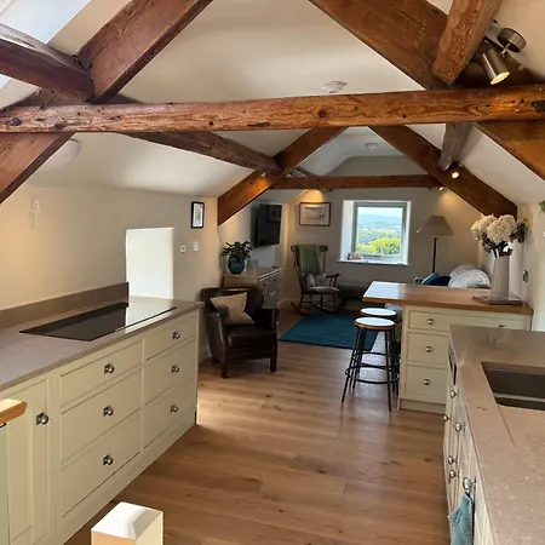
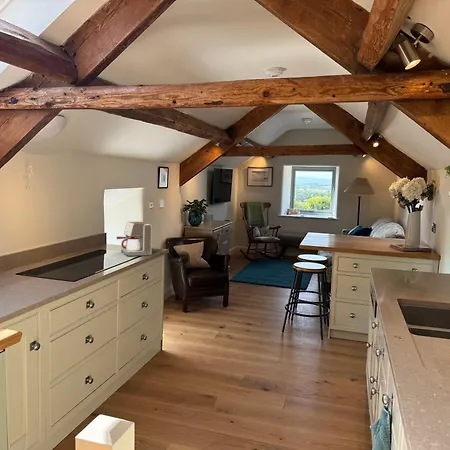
+ coffee maker (136, 238)
